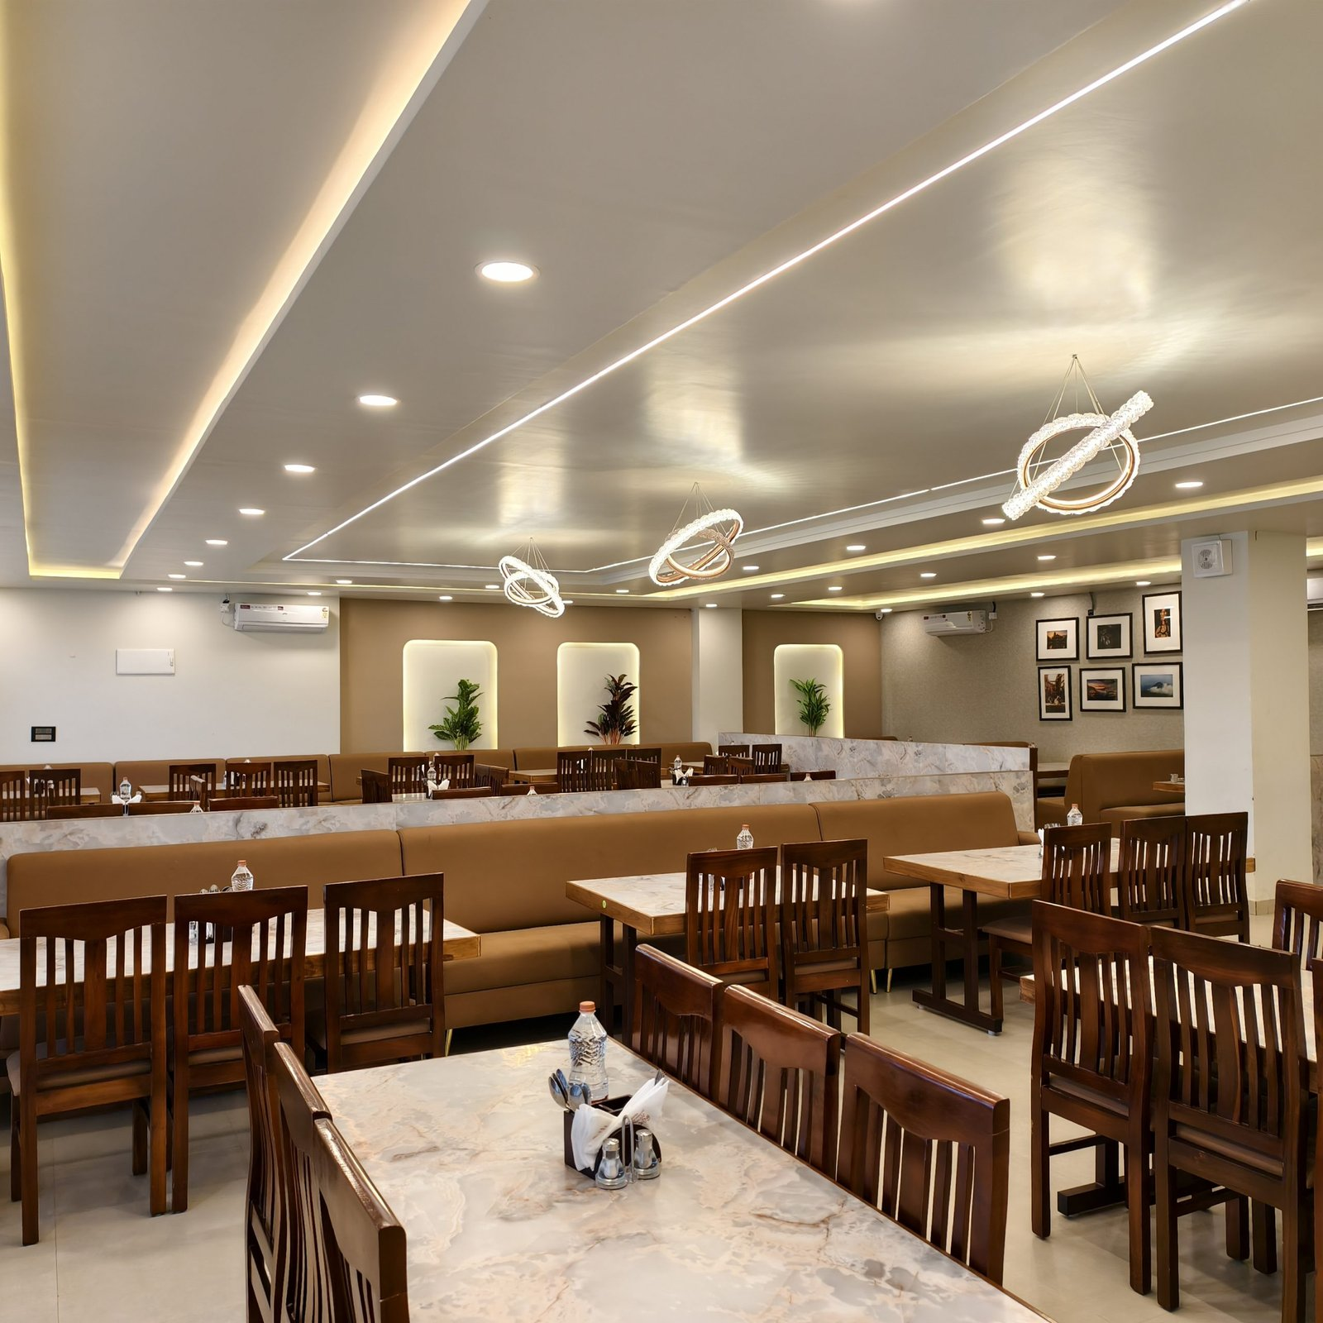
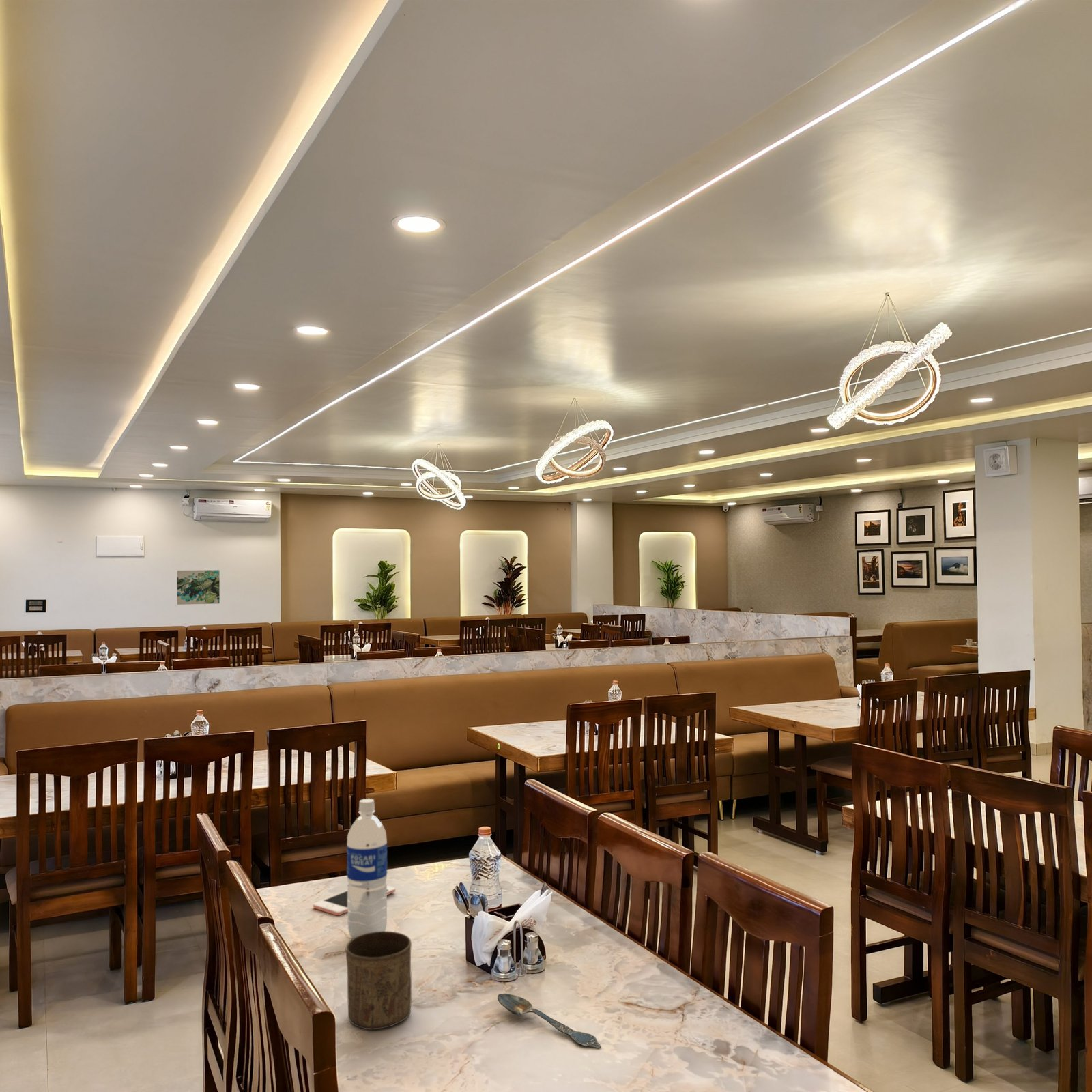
+ water bottle (367, 867)
+ wall art (198, 587)
+ spoon (547, 1019)
+ cell phone (347, 897)
+ cup (379, 979)
